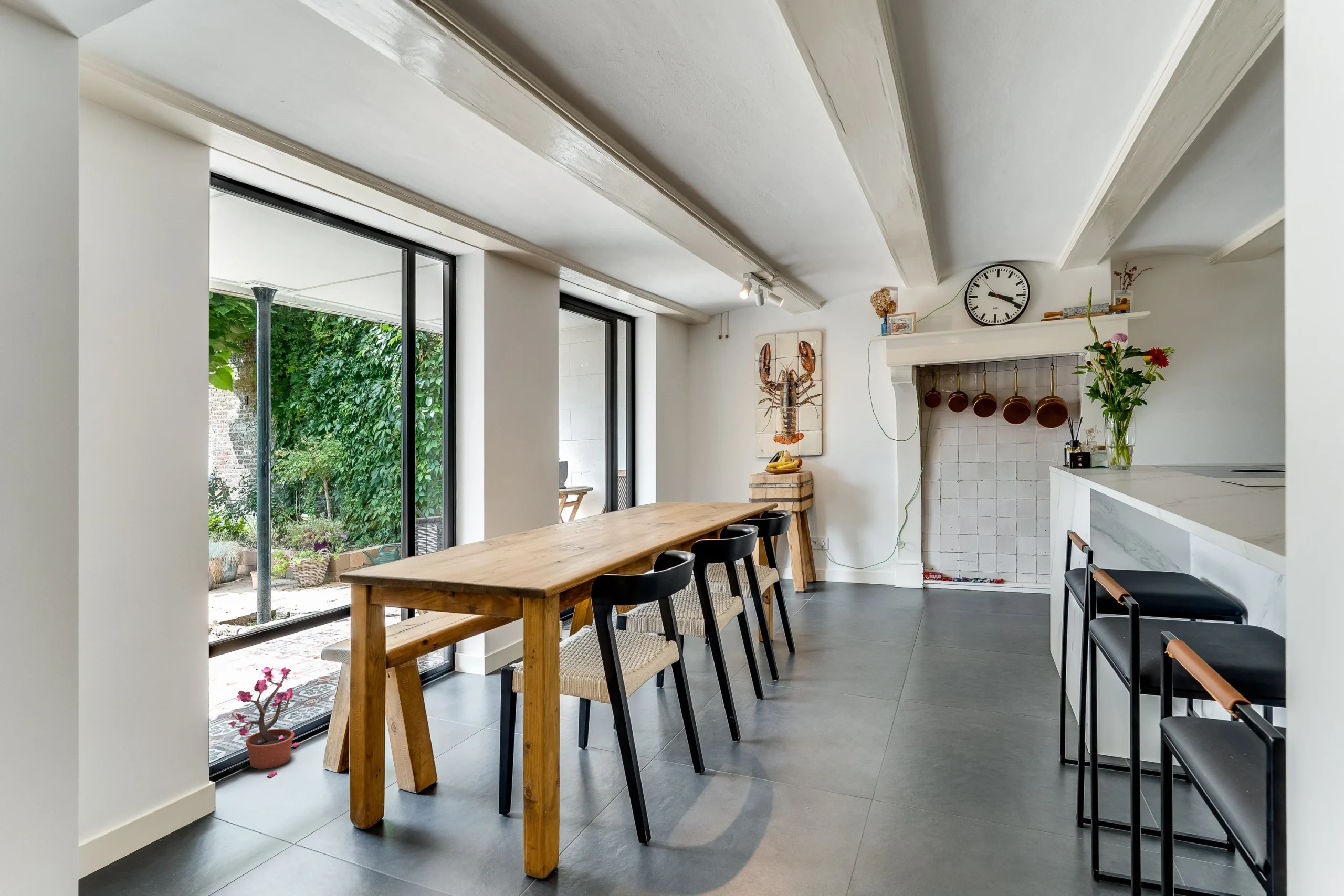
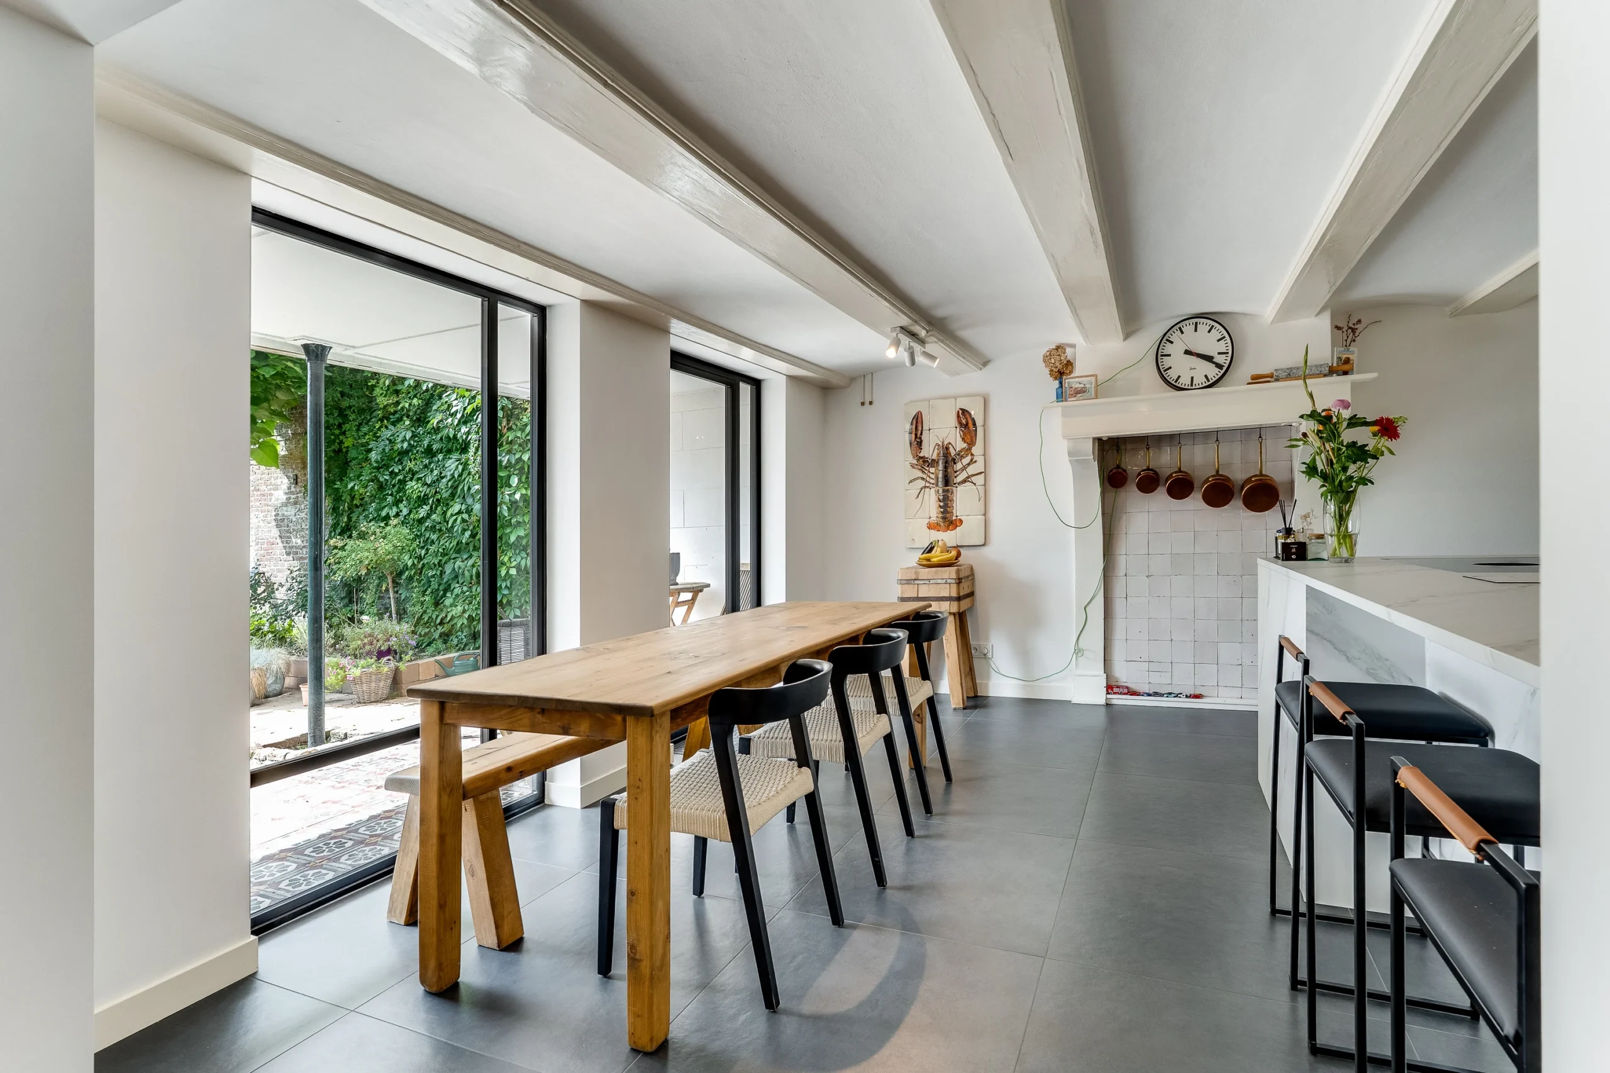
- potted plant (274, 717)
